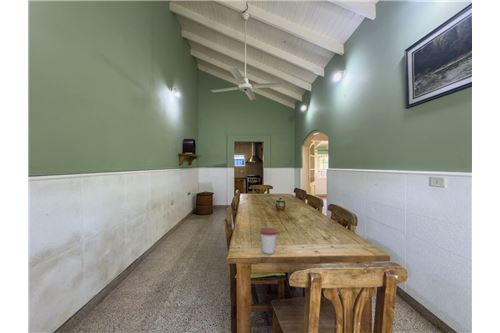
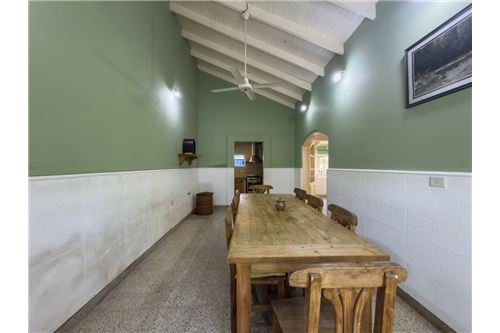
- cup (268, 238)
